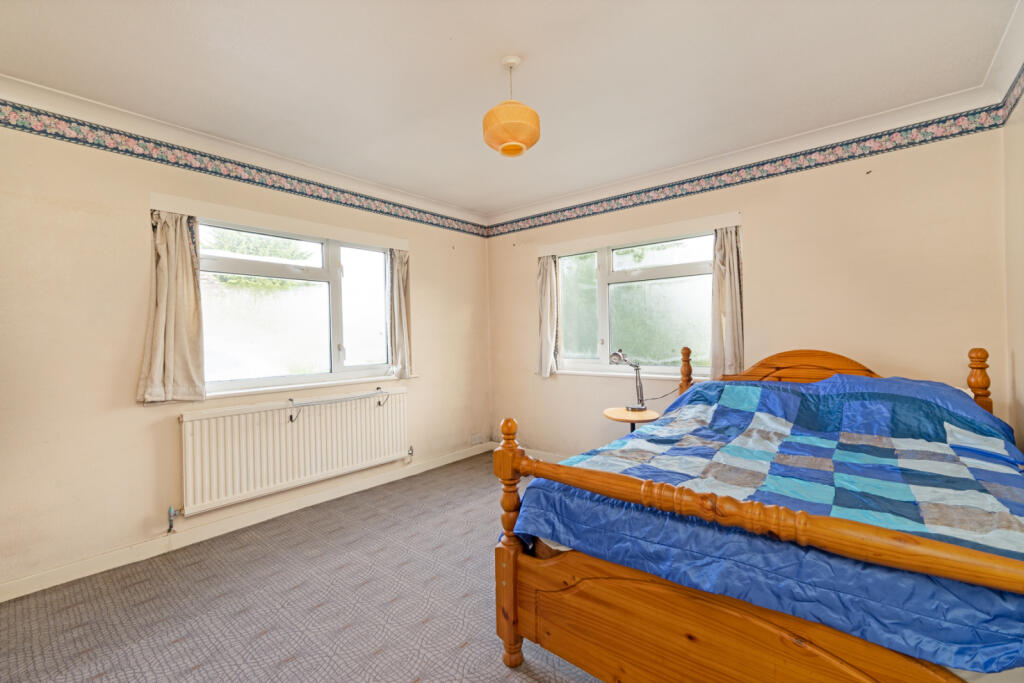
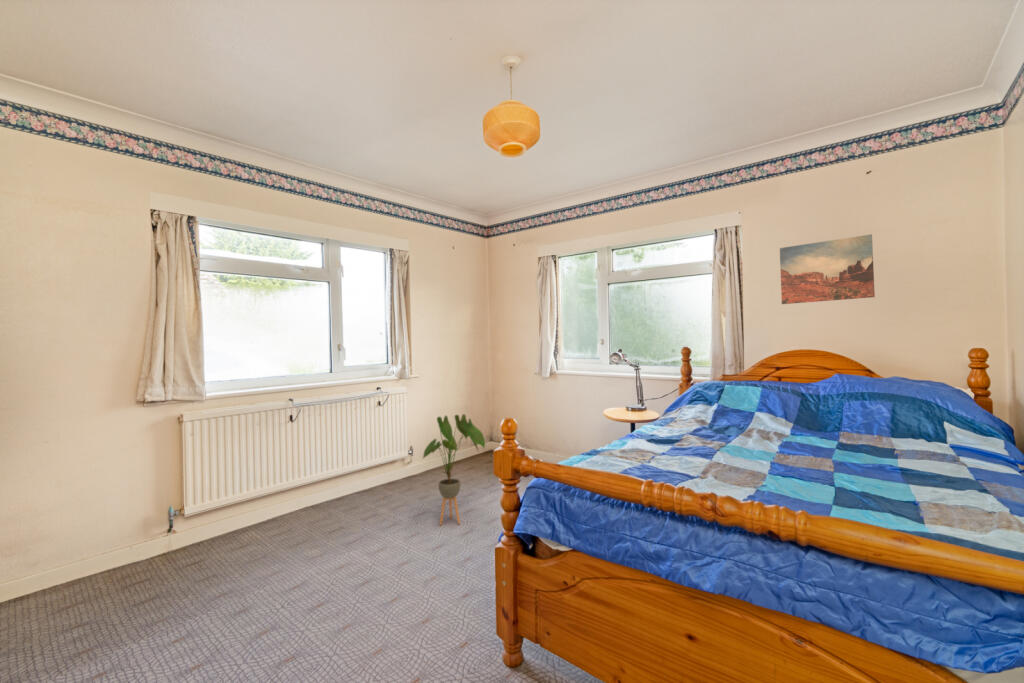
+ house plant (452, 467)
+ wall art (824, 271)
